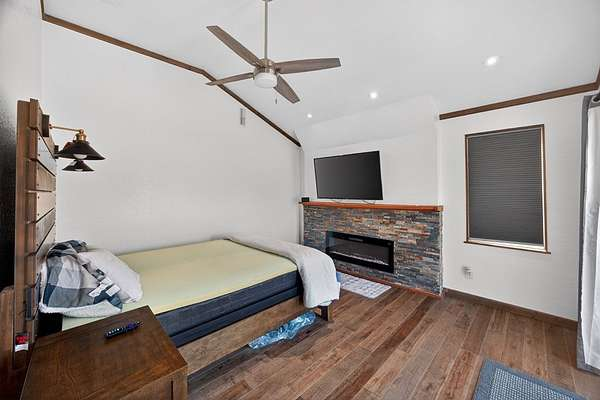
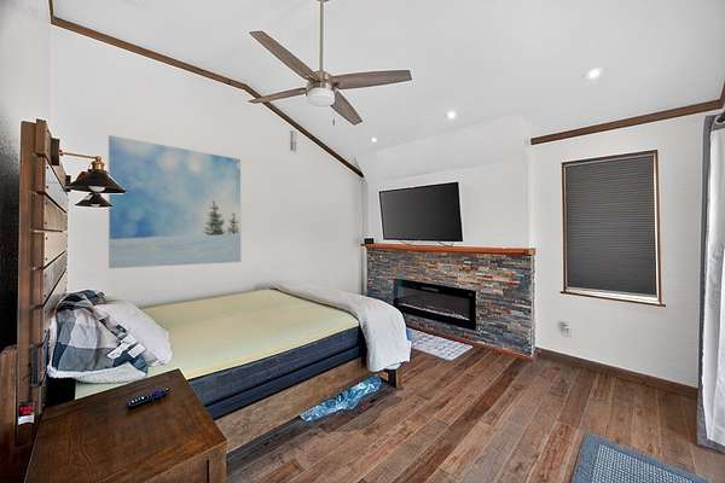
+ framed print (182, 206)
